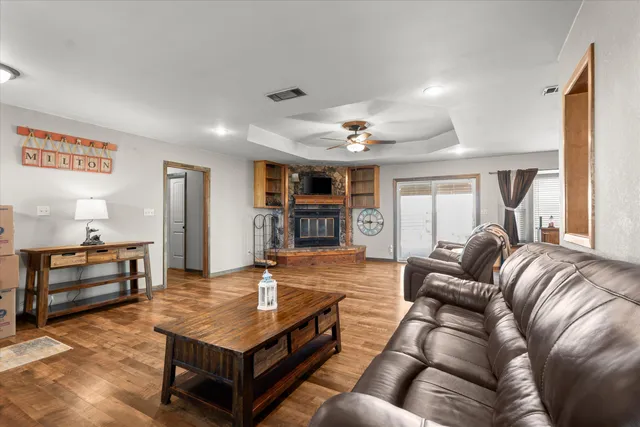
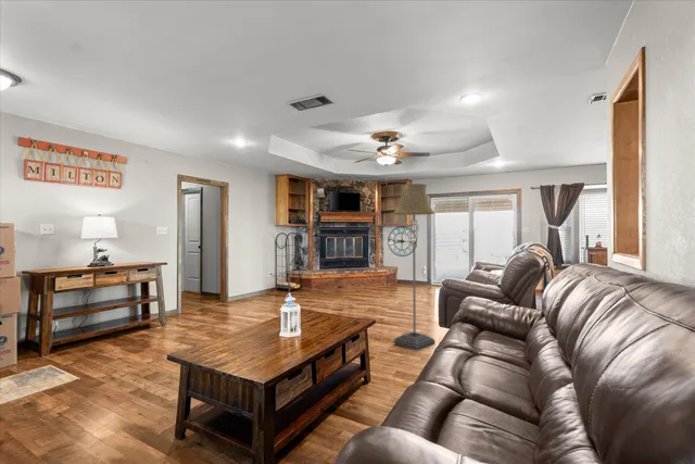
+ floor lamp (414, 264)
